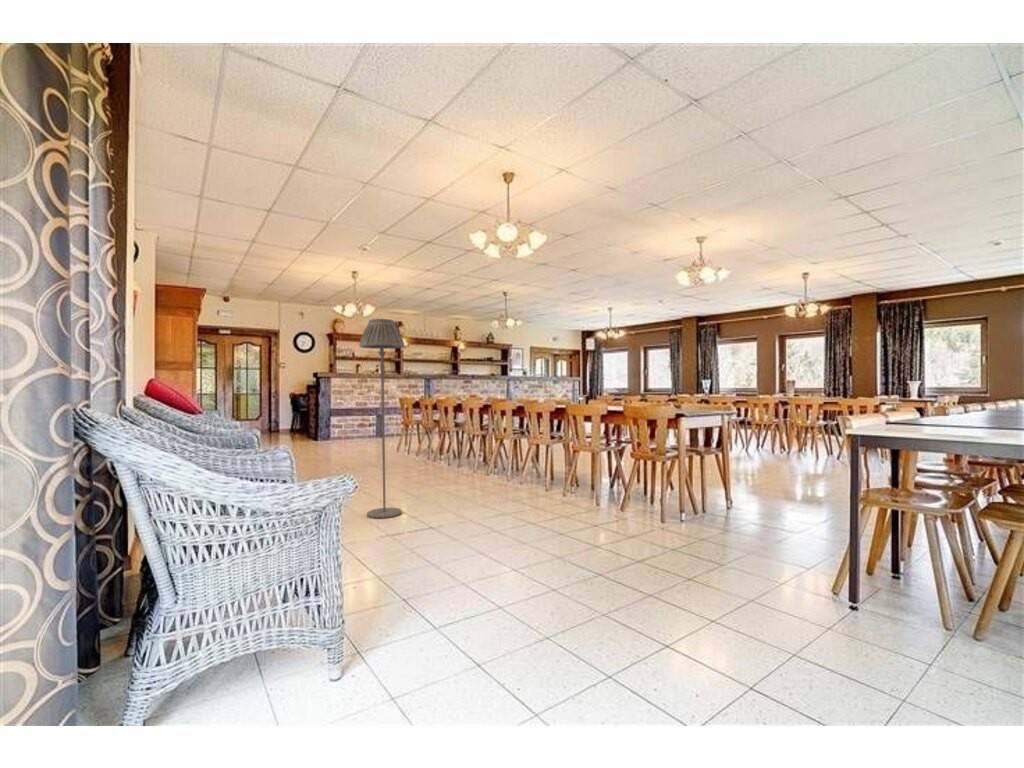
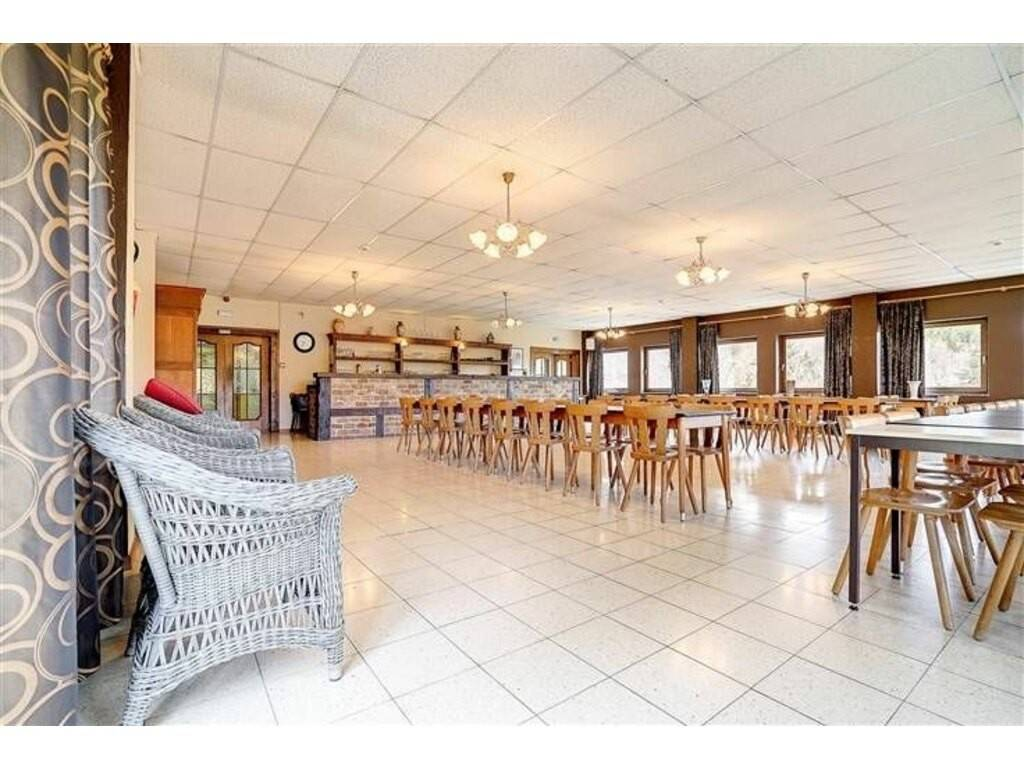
- floor lamp (383, 416)
